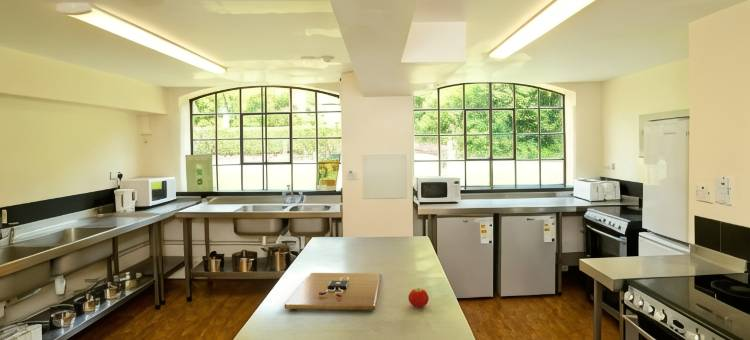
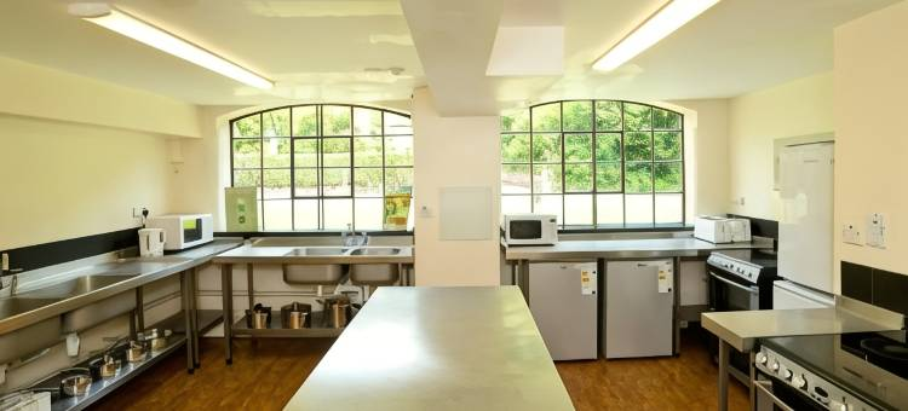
- fruit (418, 296)
- cutting board (338, 286)
